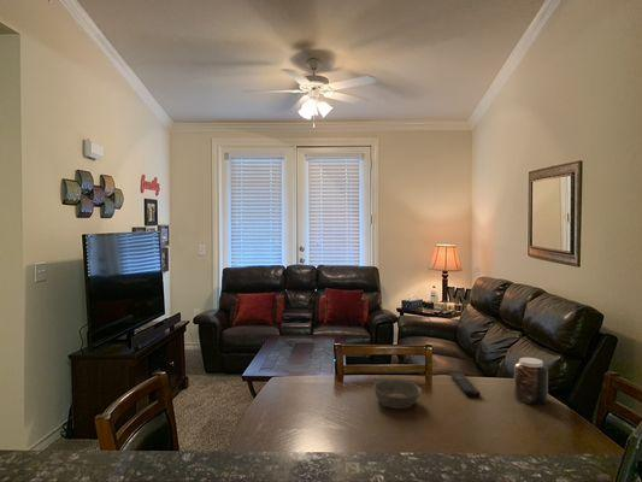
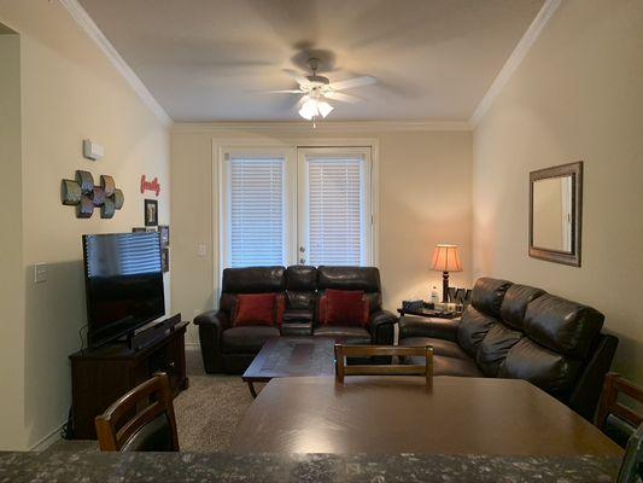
- bowl (396, 393)
- remote control (464, 383)
- jar (530, 380)
